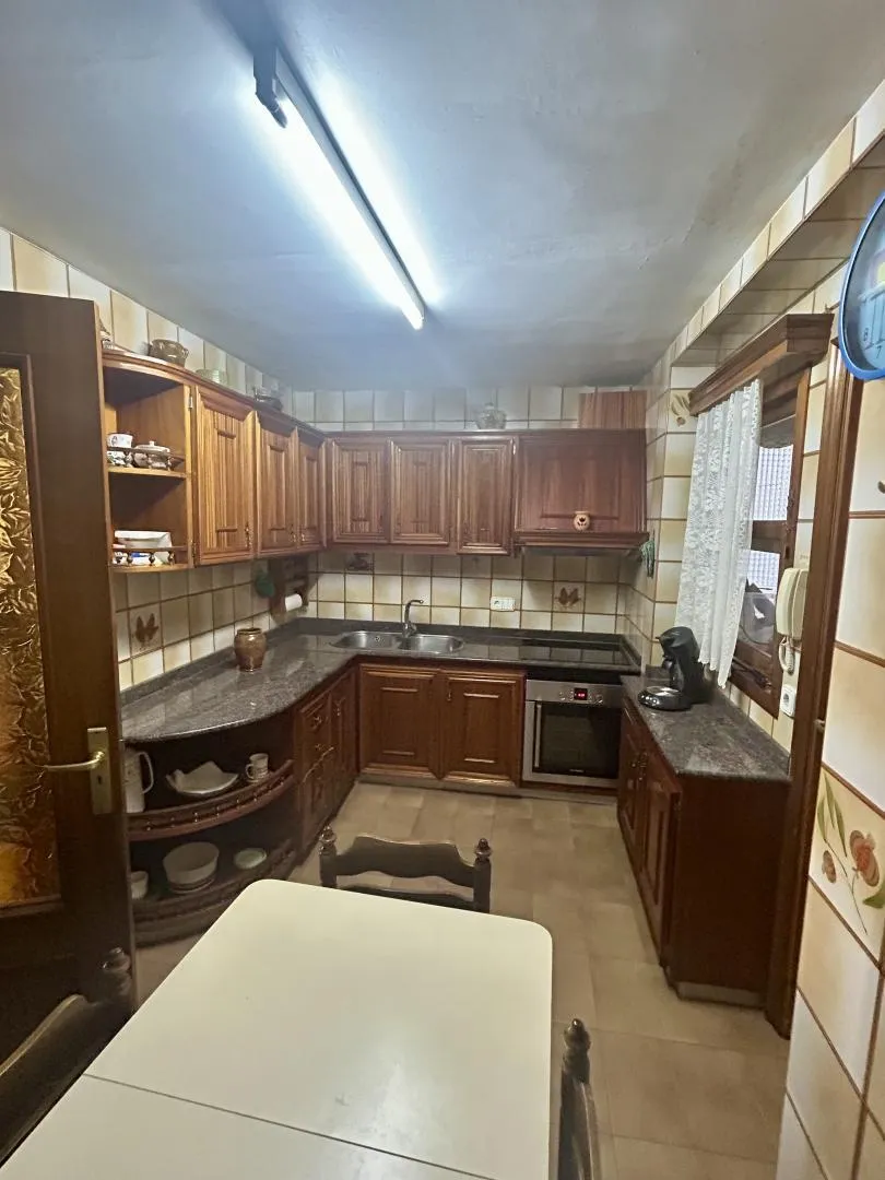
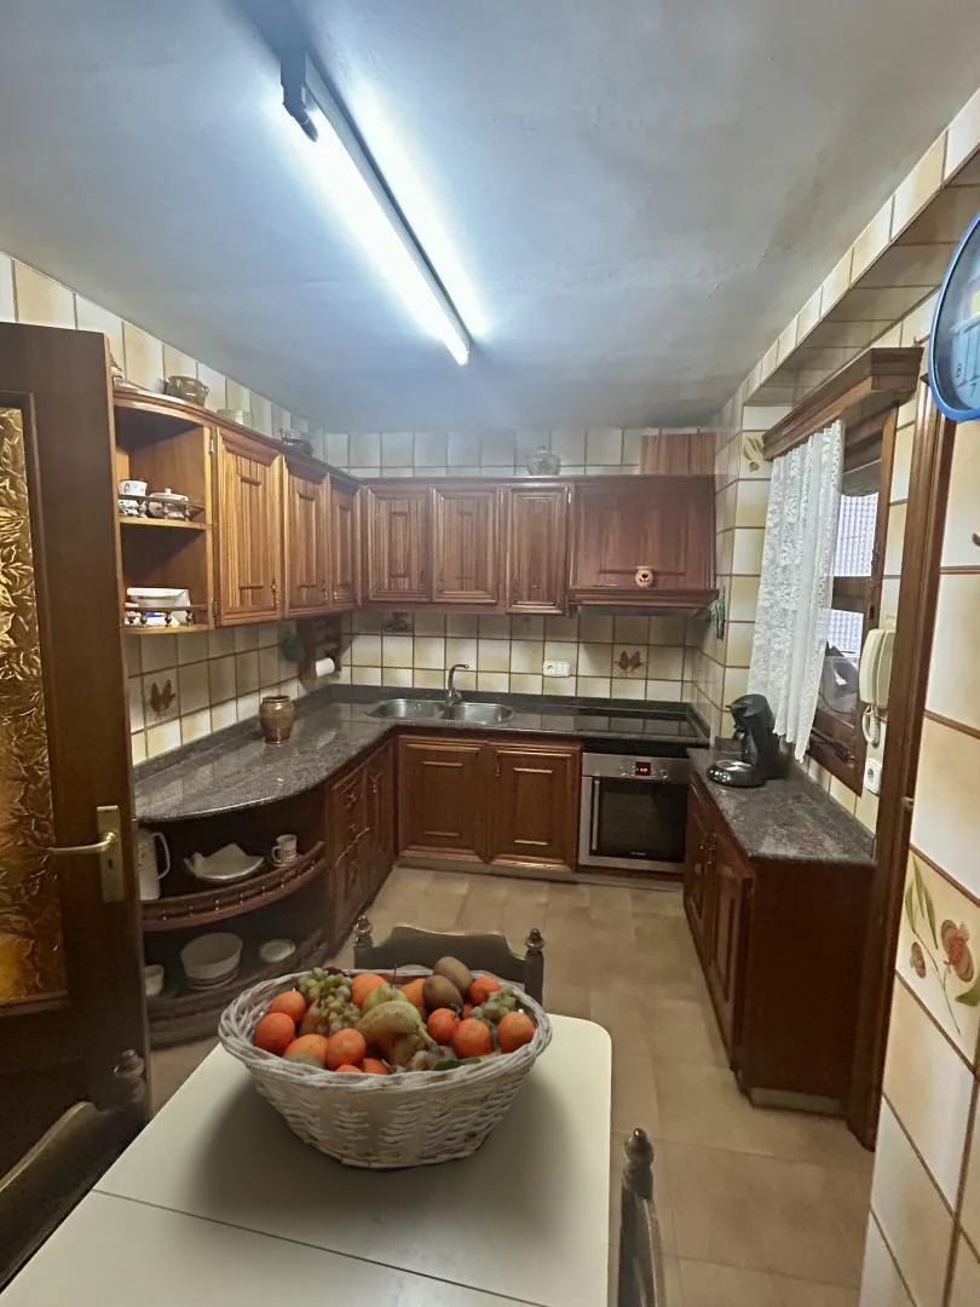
+ fruit basket (388, 1037)
